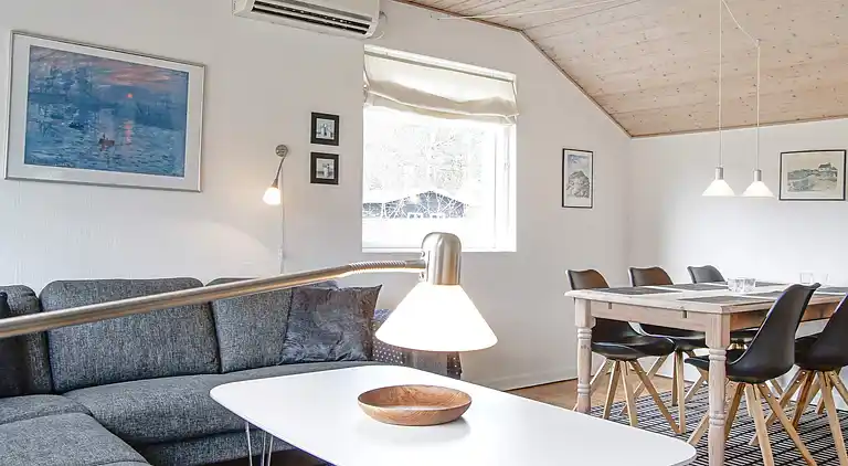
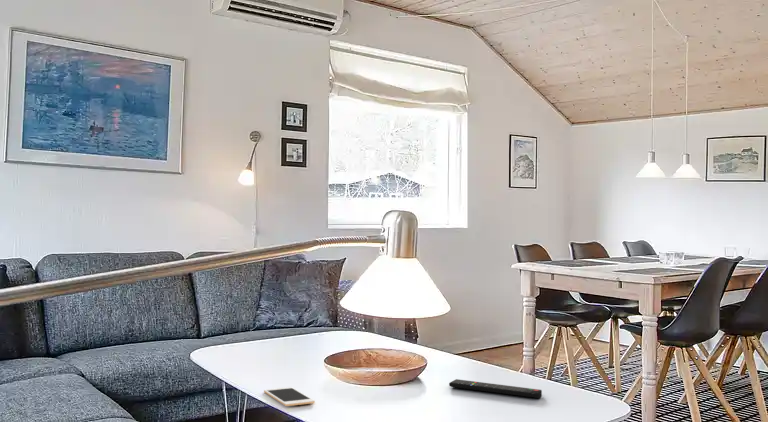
+ remote control (495, 389)
+ cell phone (288, 396)
